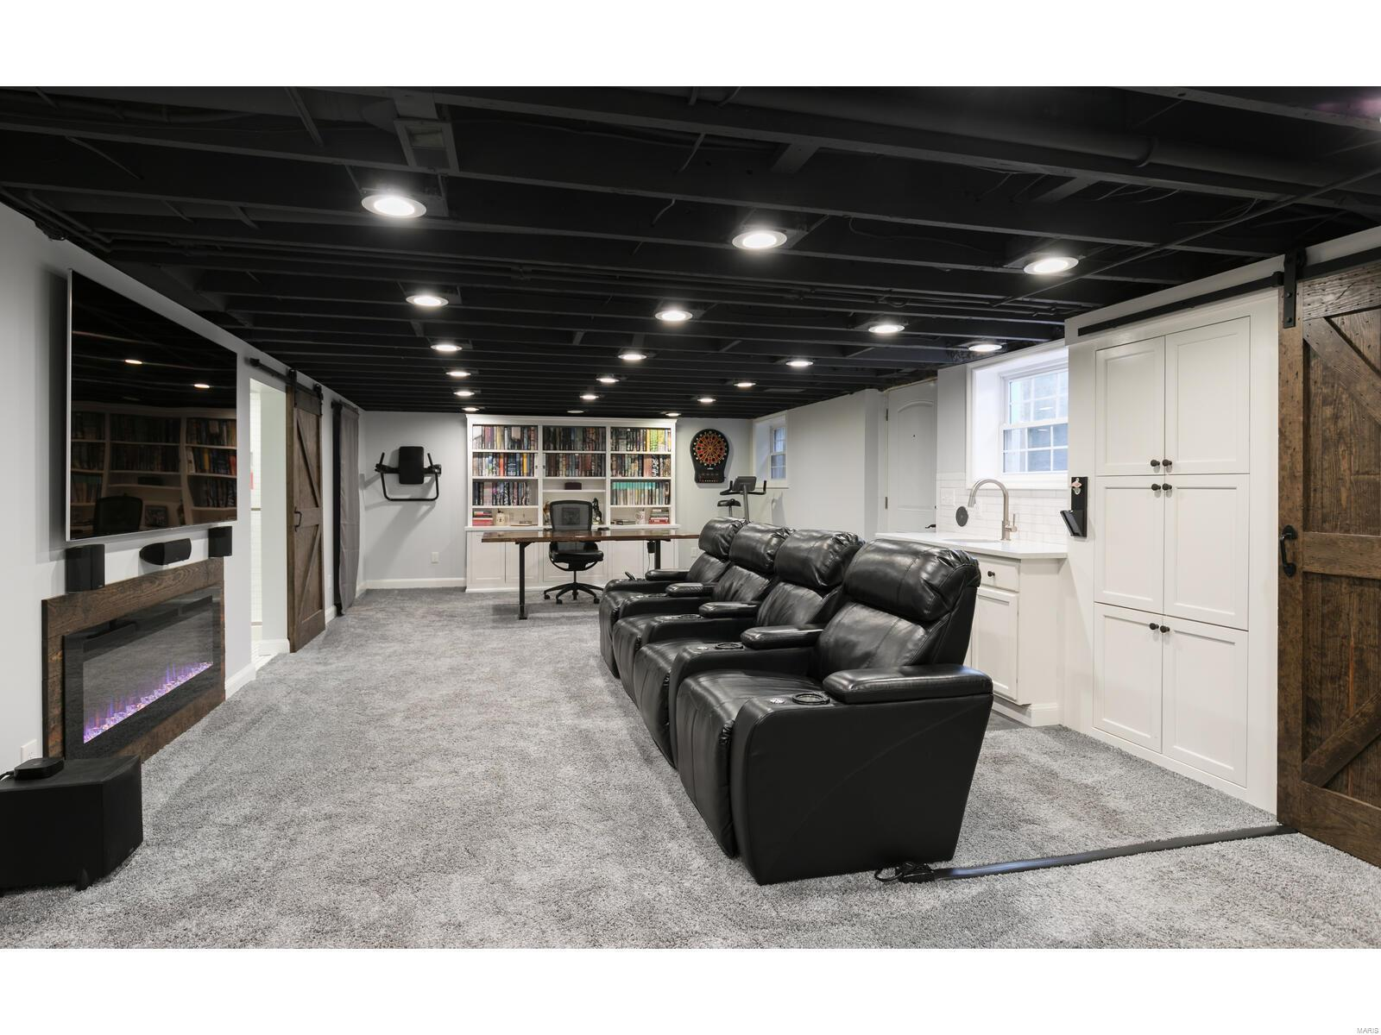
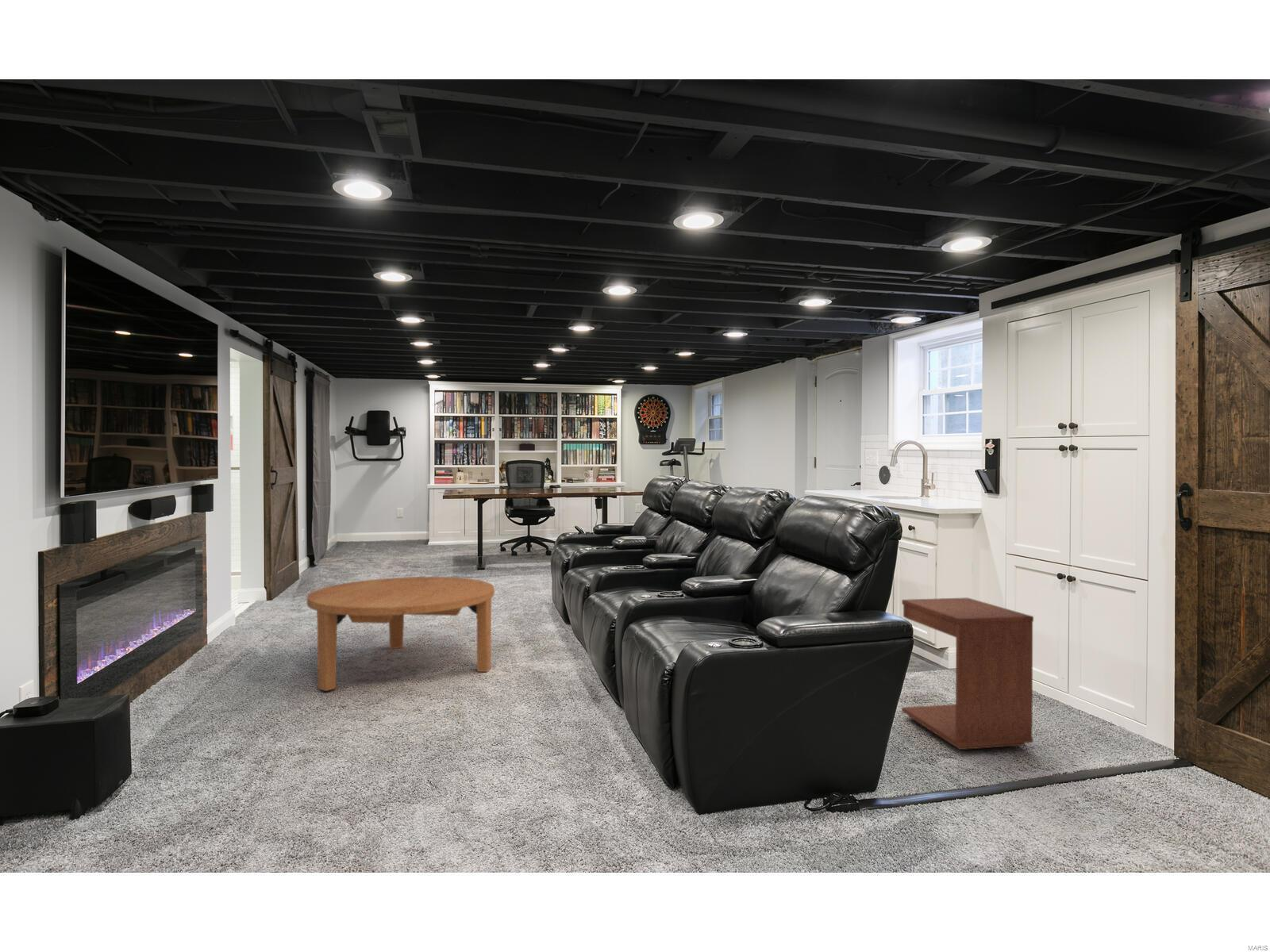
+ coffee table (403, 628)
+ side table (963, 670)
